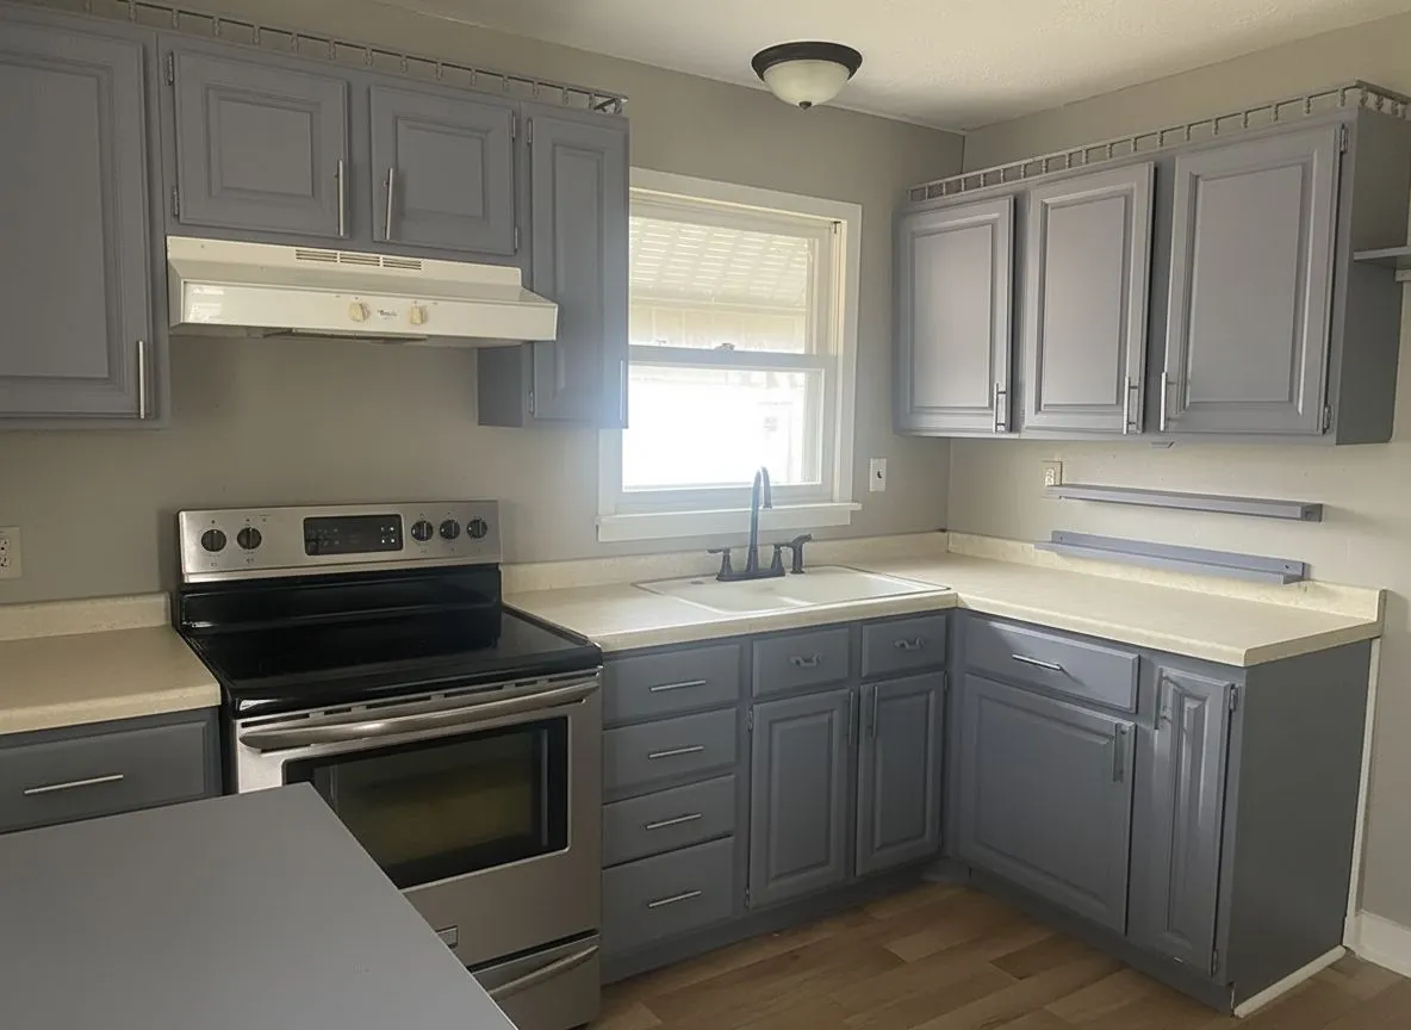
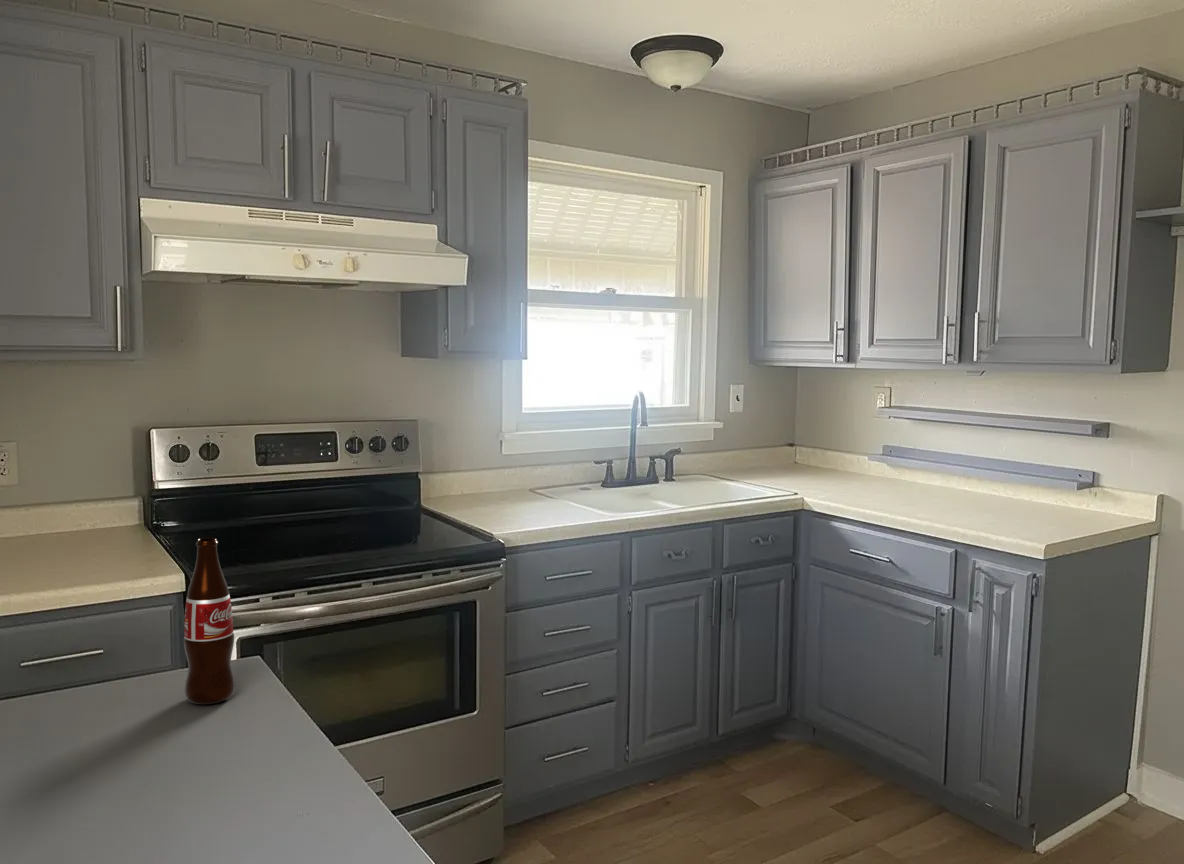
+ bottle (208, 619)
